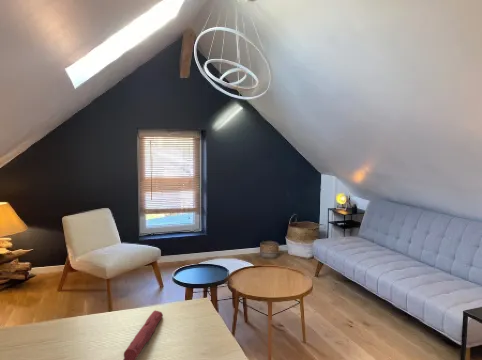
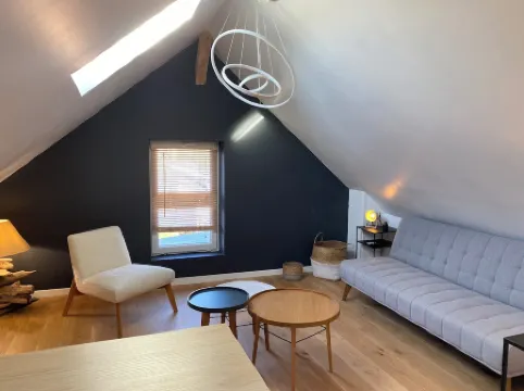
- candle (145, 331)
